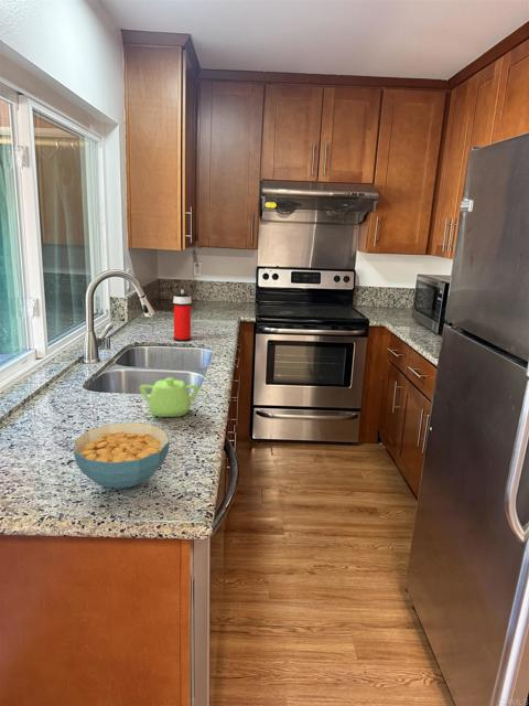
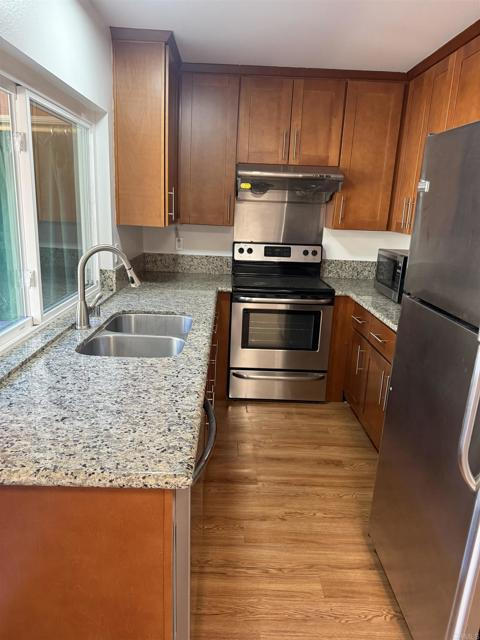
- teapot (170, 393)
- spray can (182, 314)
- cereal bowl (122, 461)
